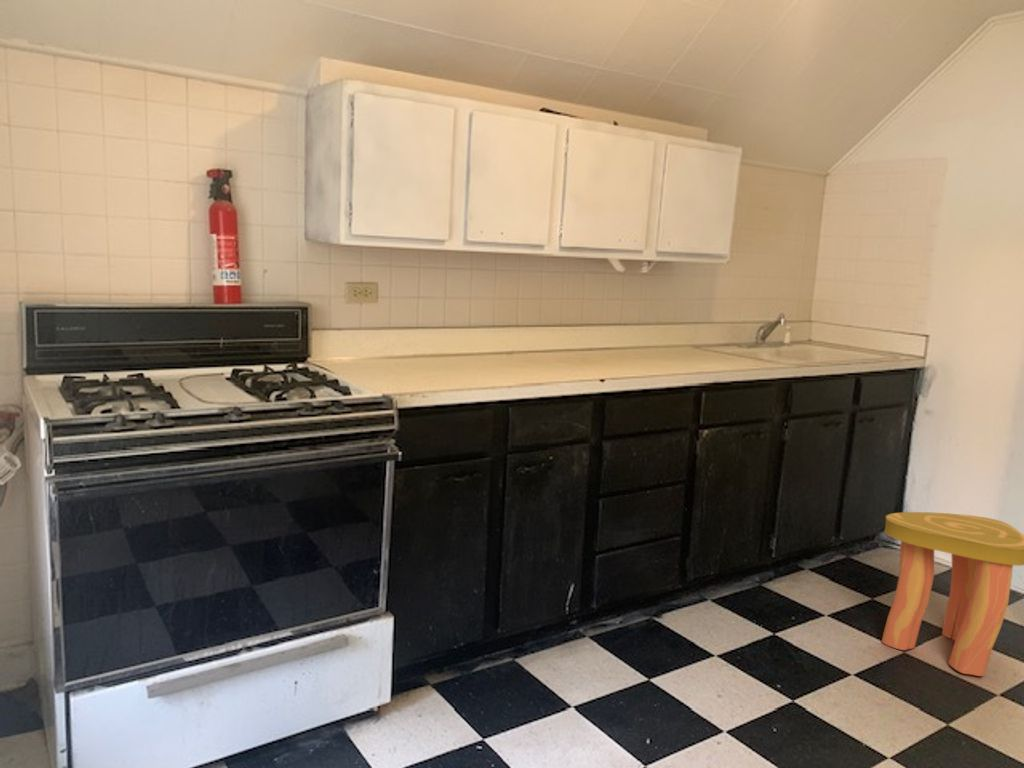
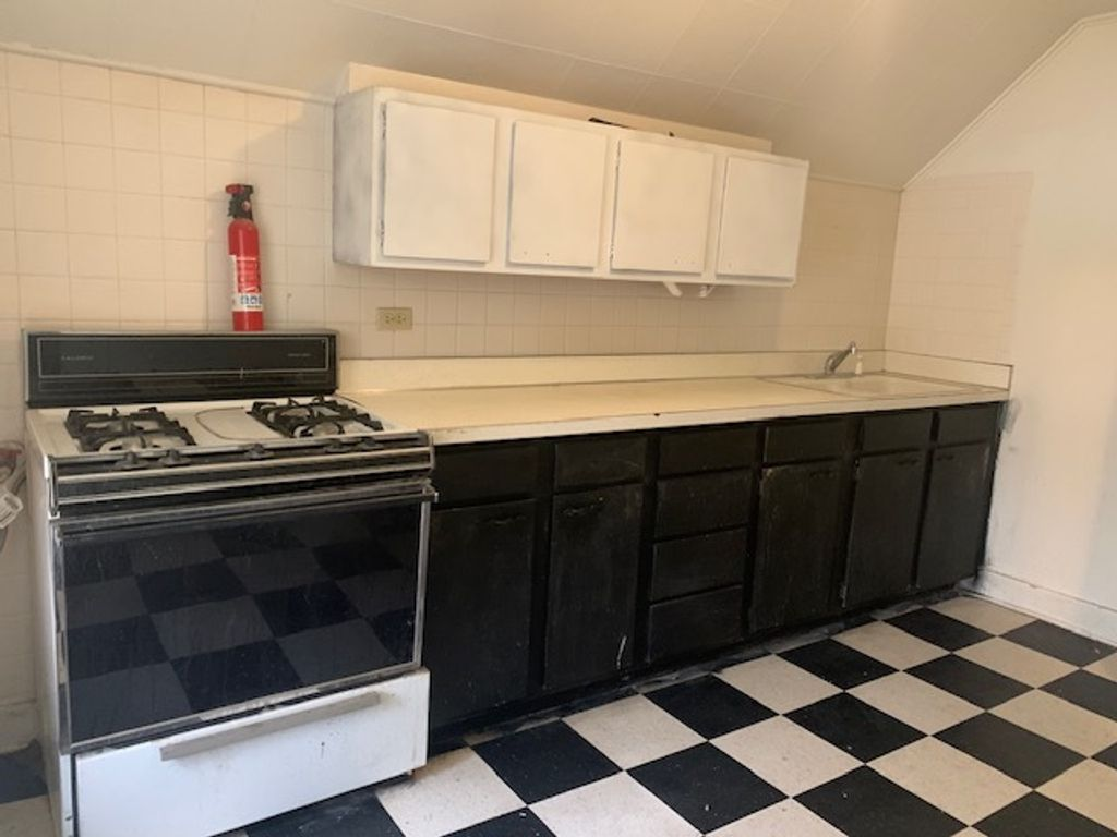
- stool (956, 587)
